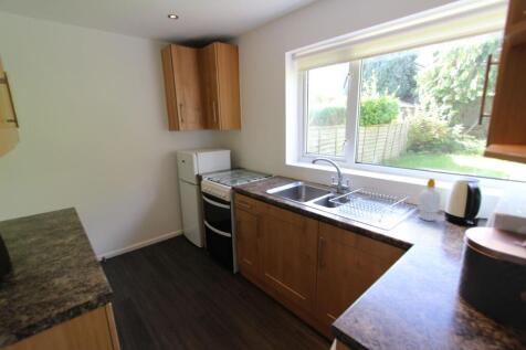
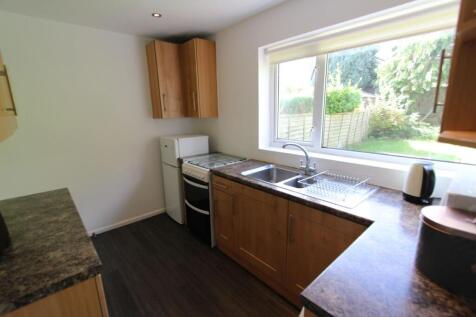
- soap bottle (429, 199)
